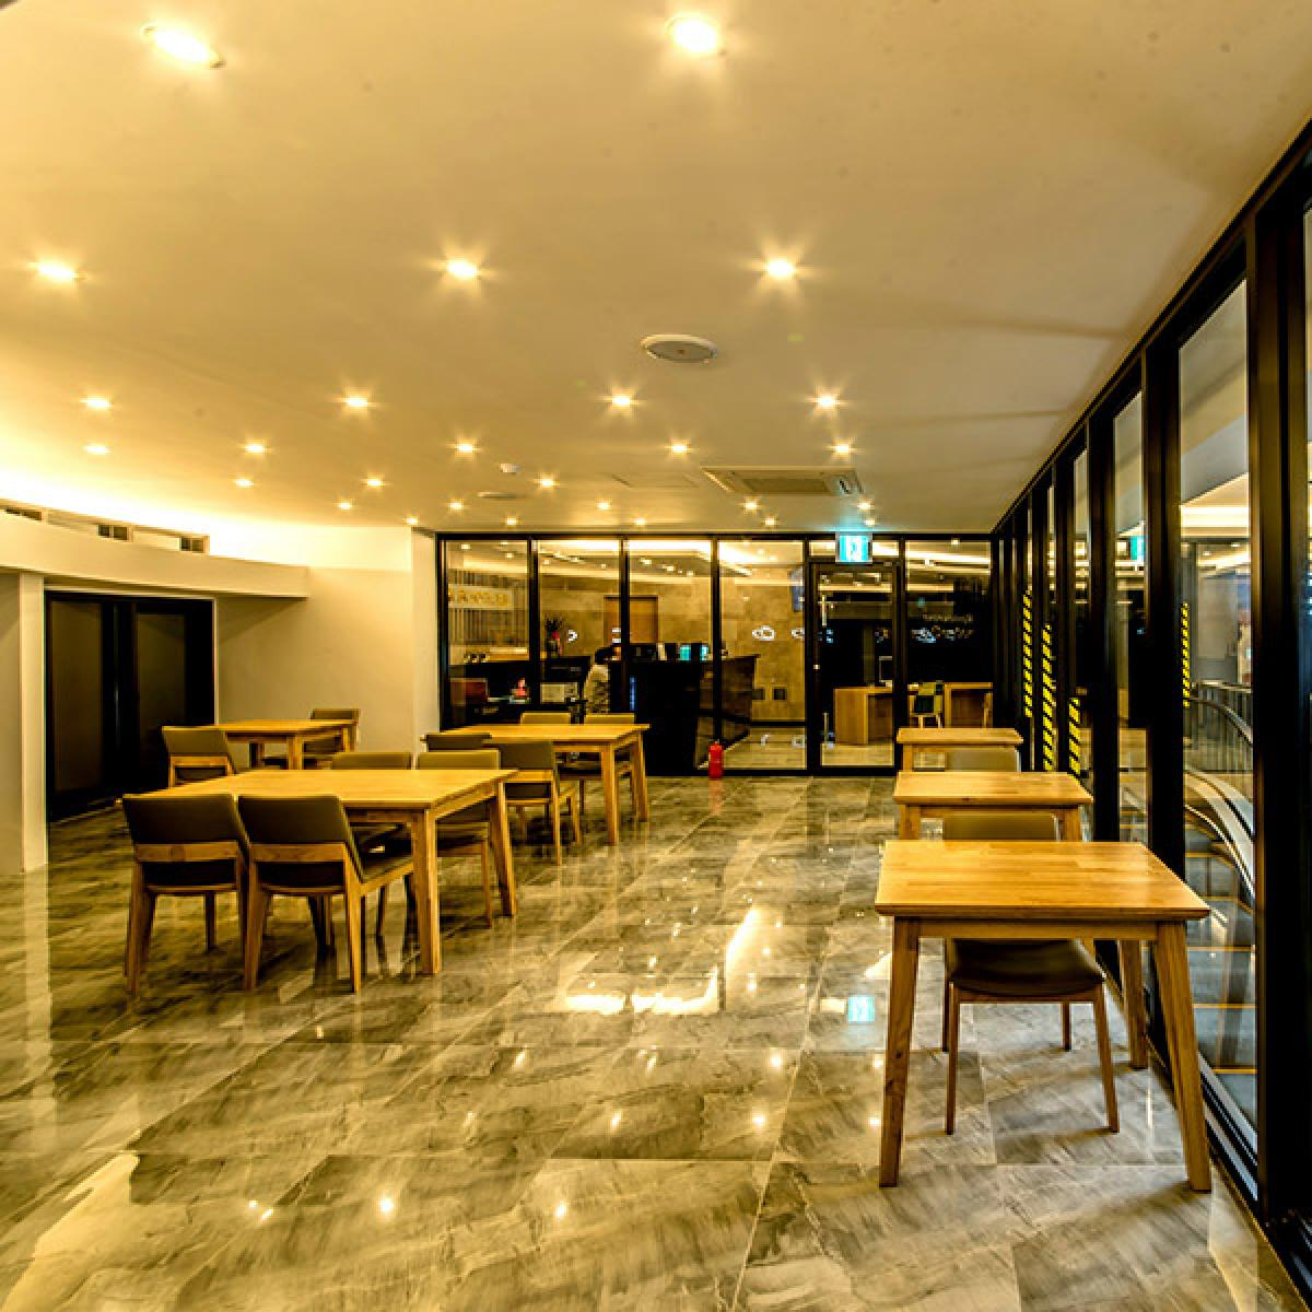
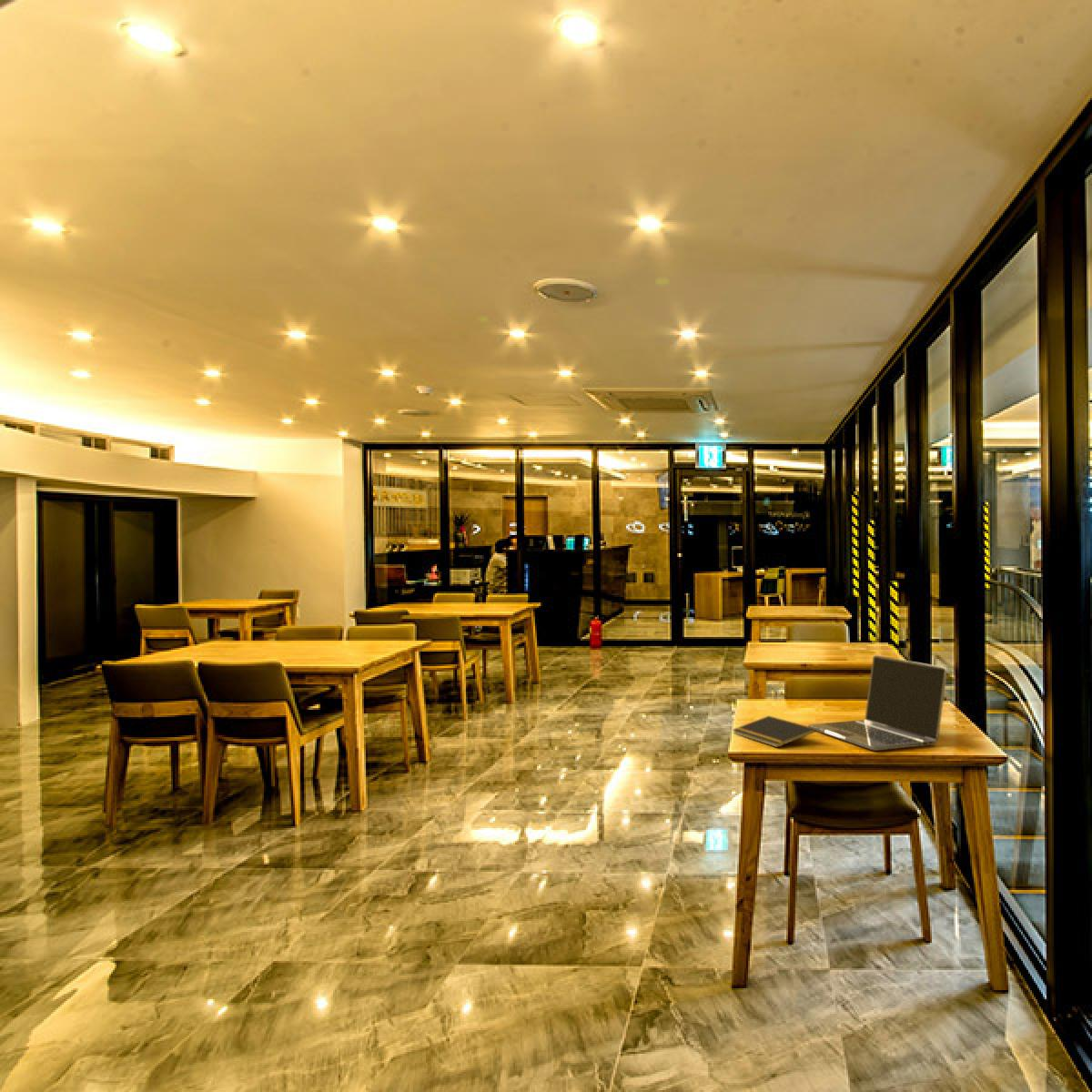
+ laptop (874, 699)
+ notepad (773, 731)
